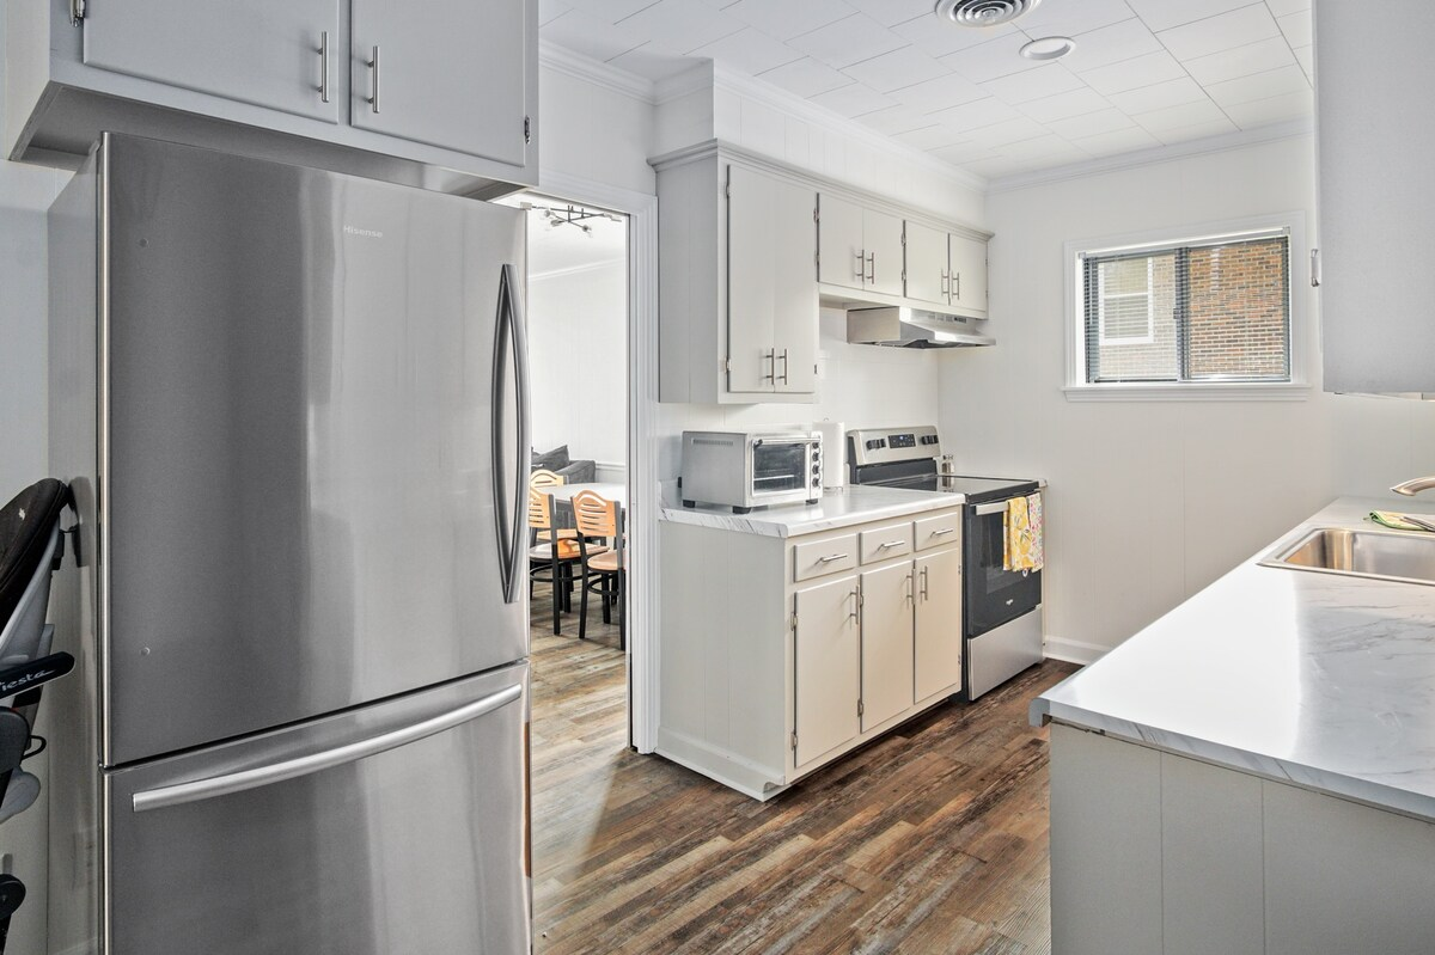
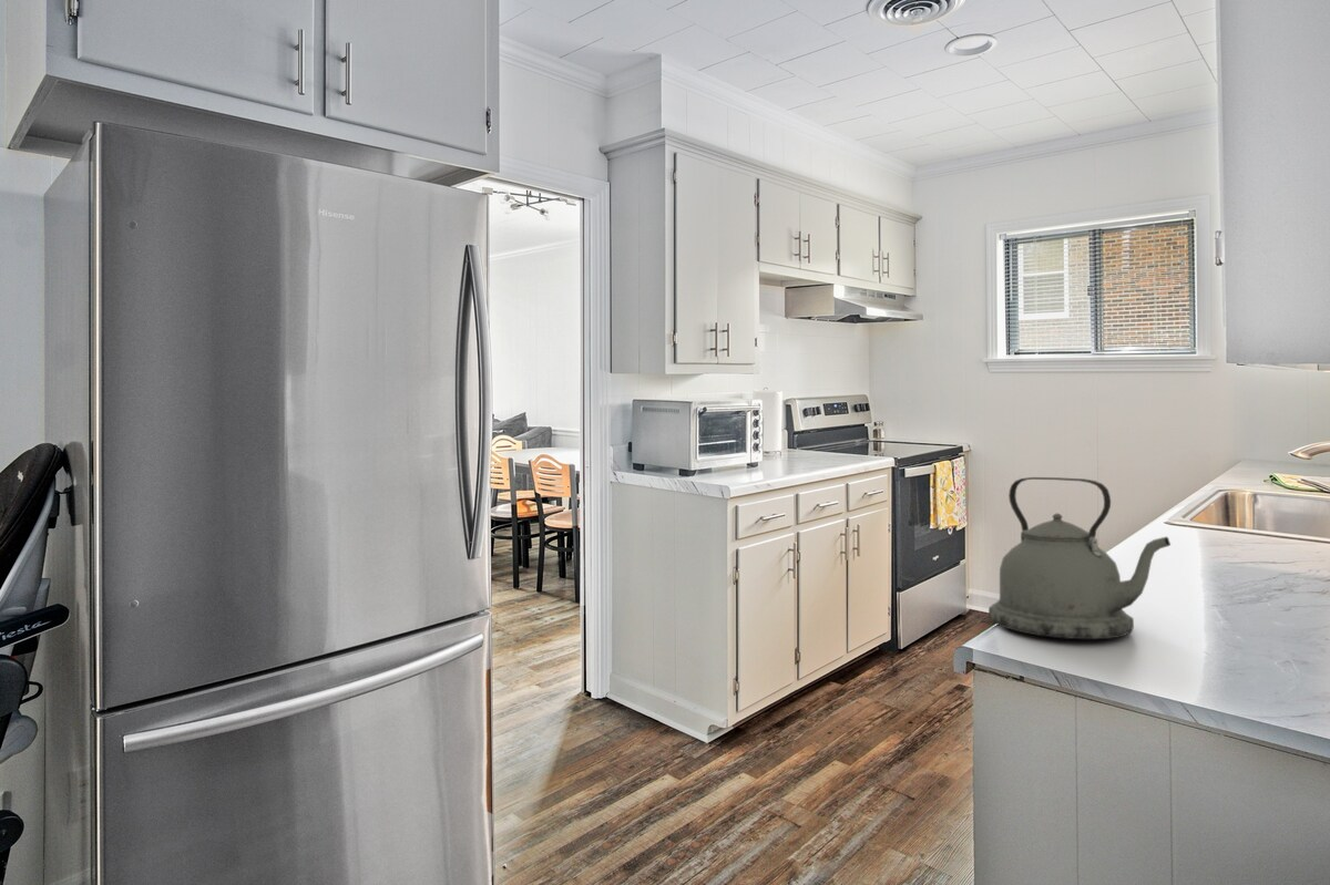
+ kettle (1067, 552)
